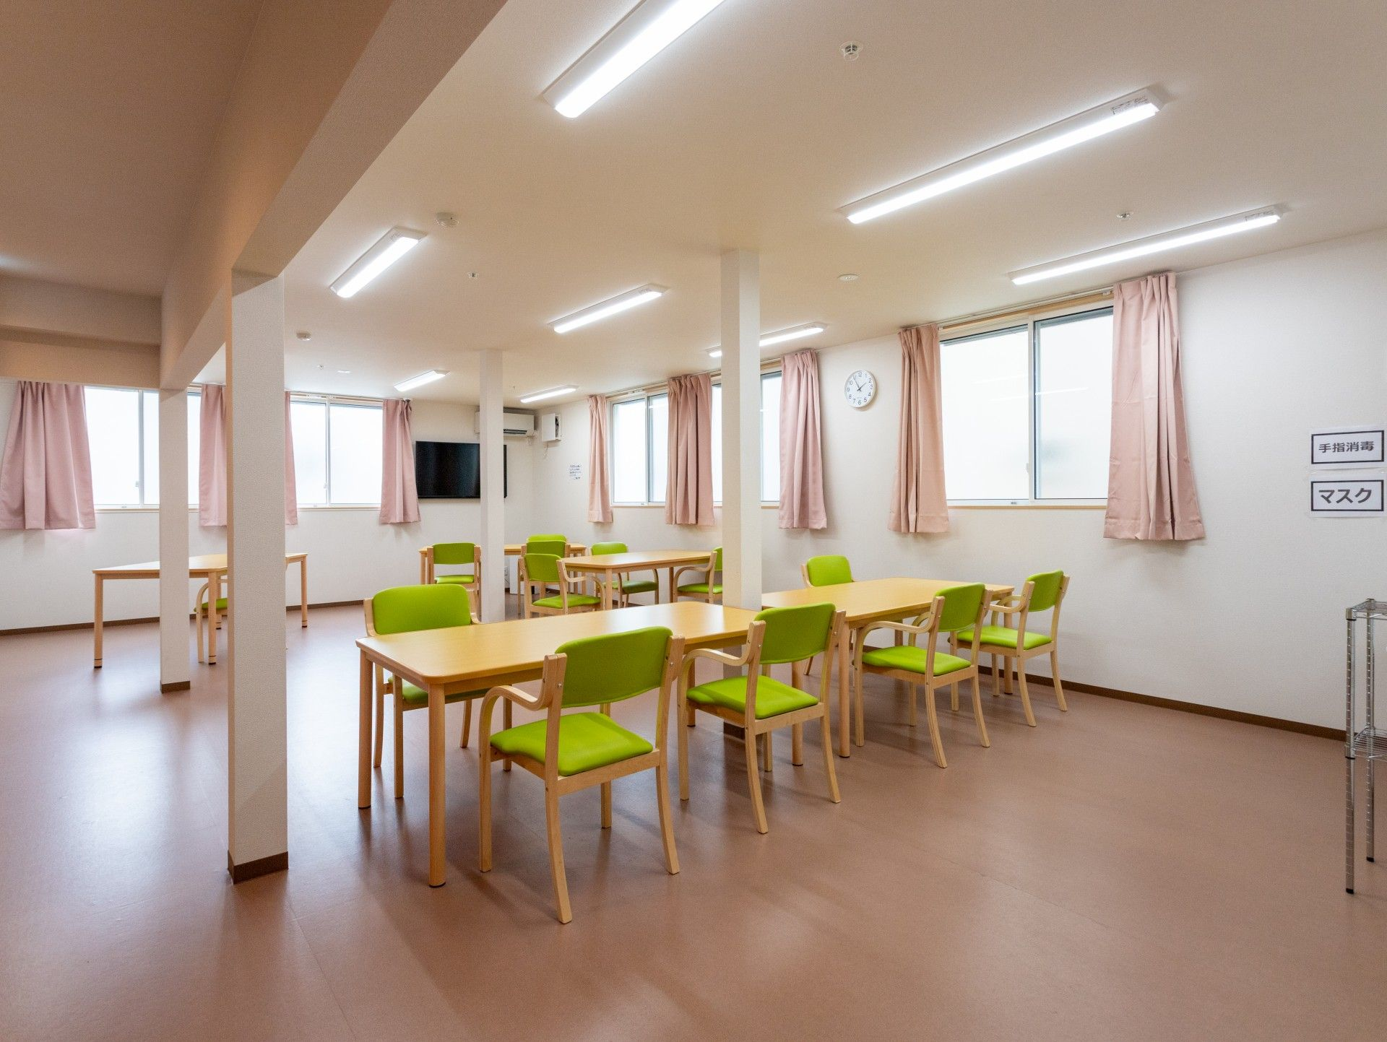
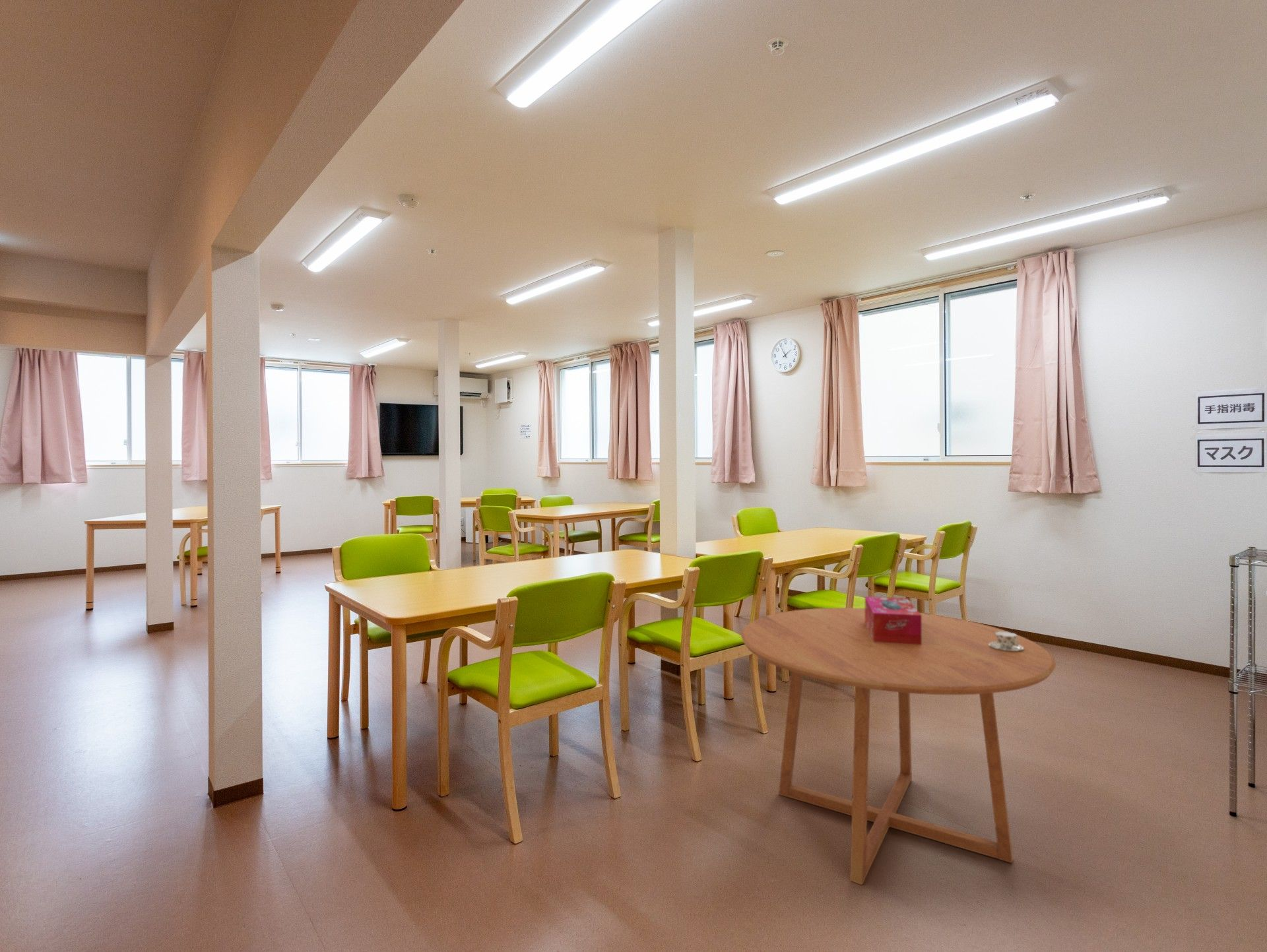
+ dining table (899, 728)
+ tissue box (891, 618)
+ teacup (1006, 640)
